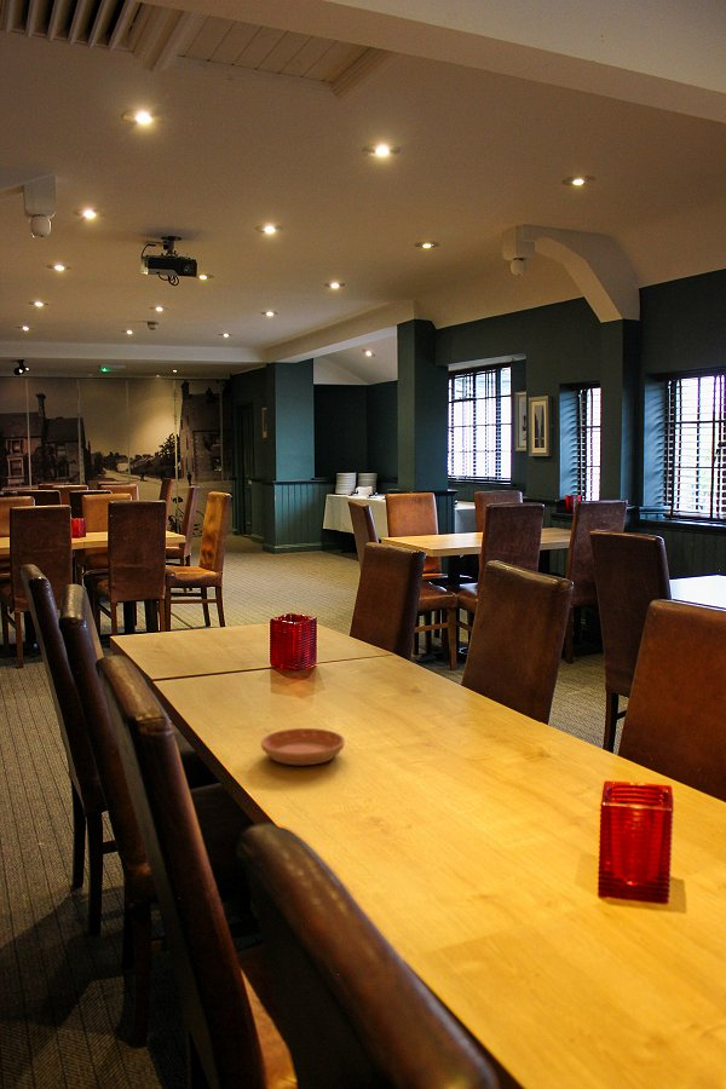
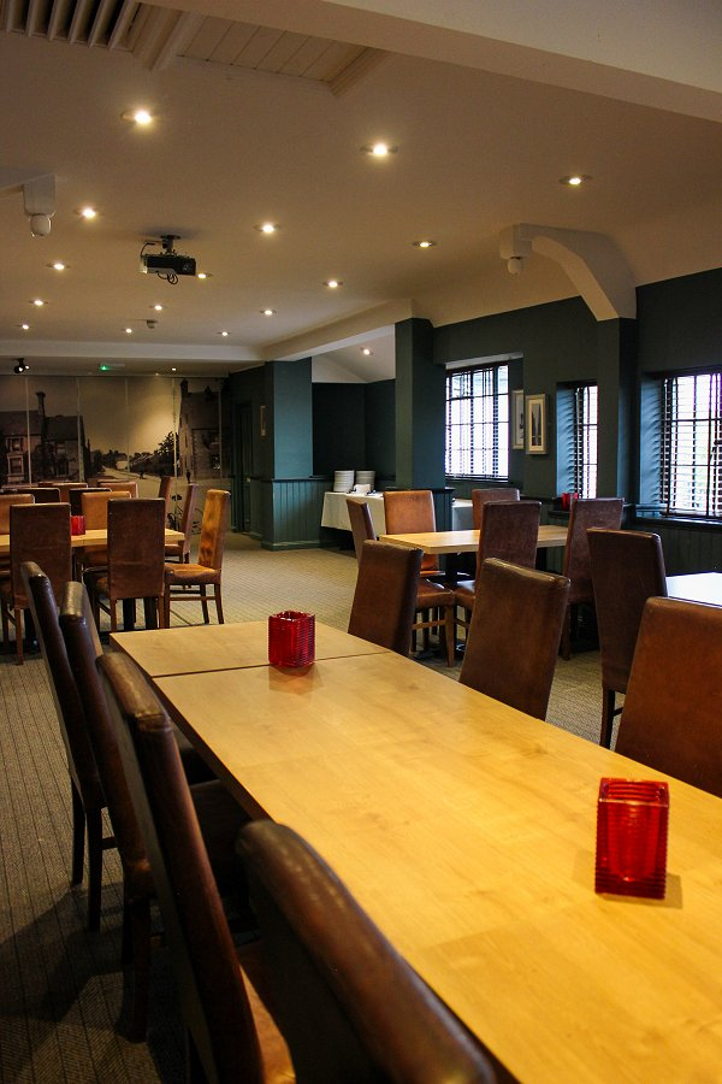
- saucer (302, 747)
